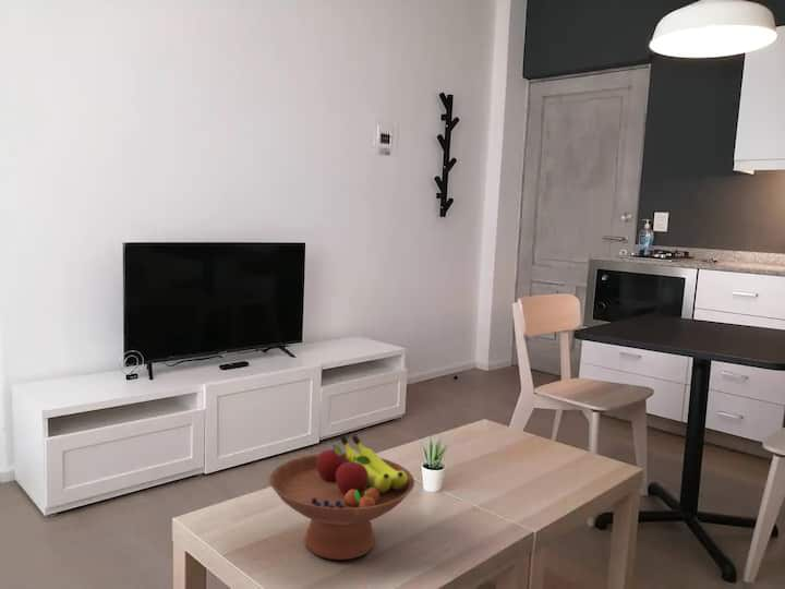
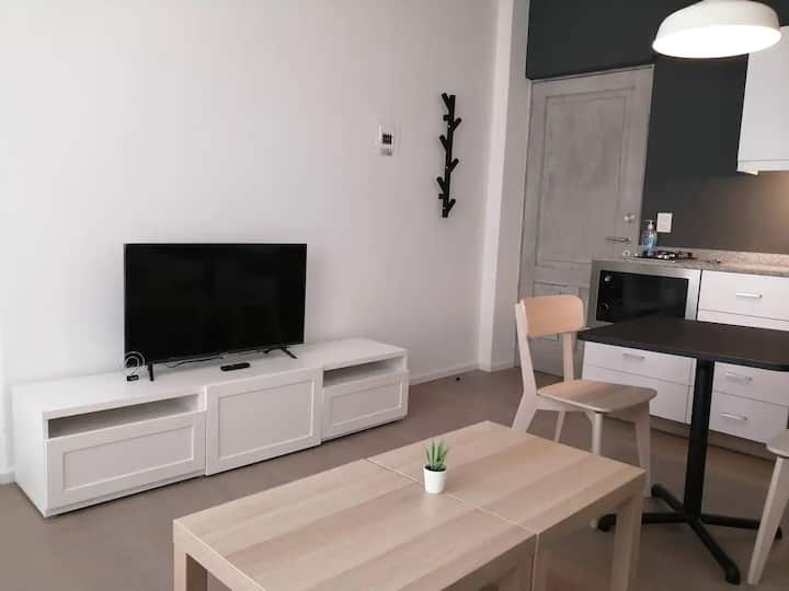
- fruit bowl (341, 497)
